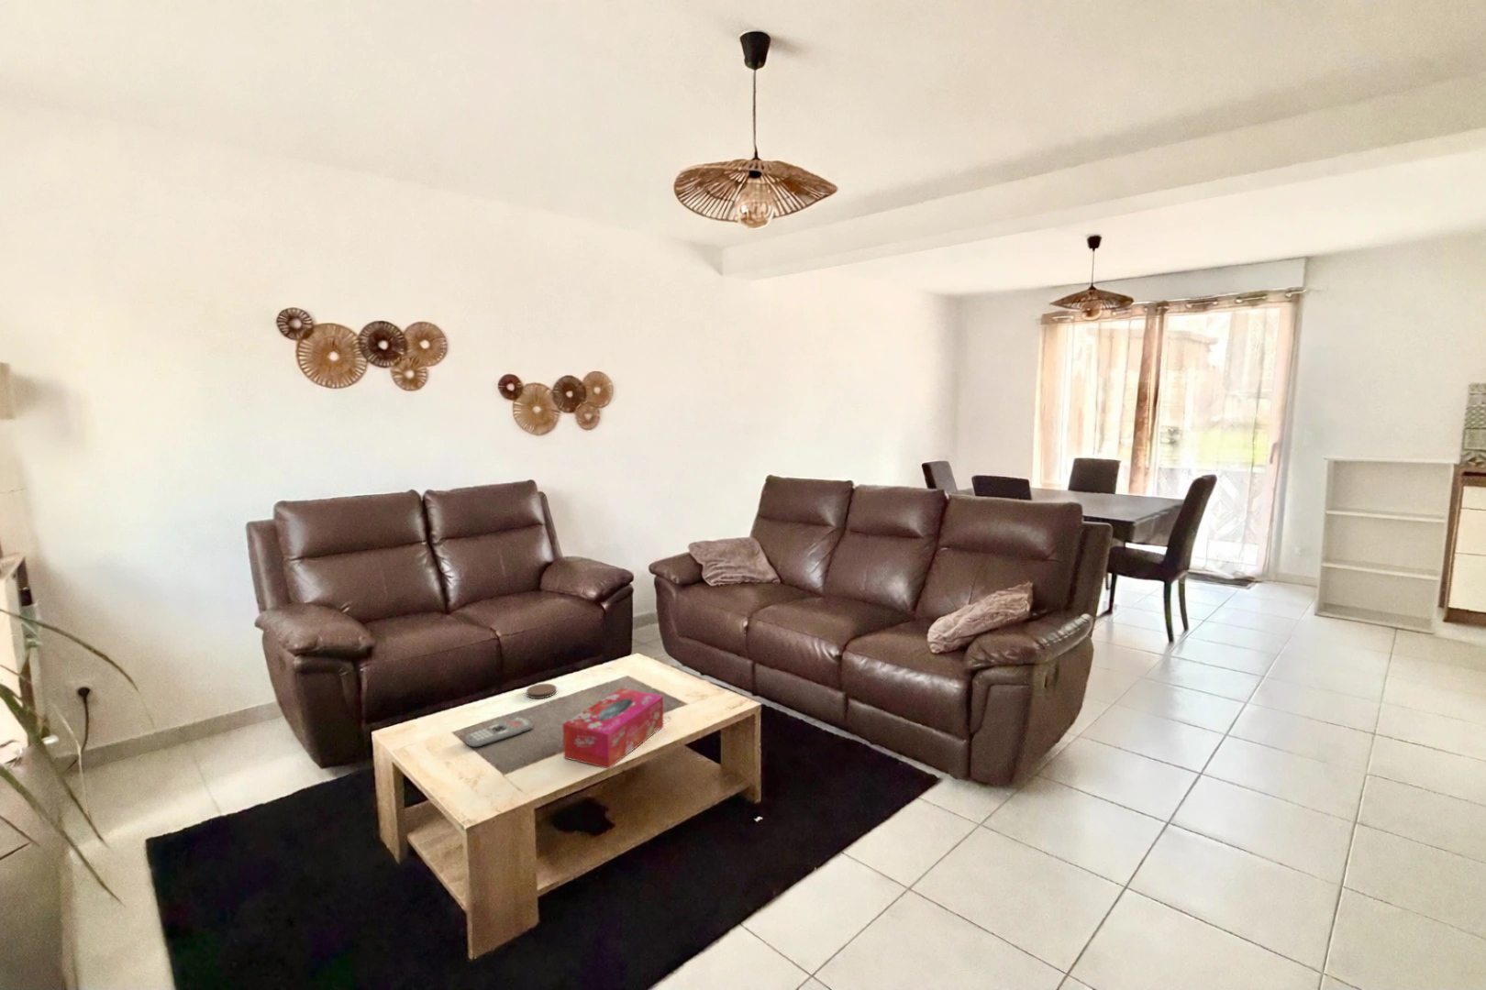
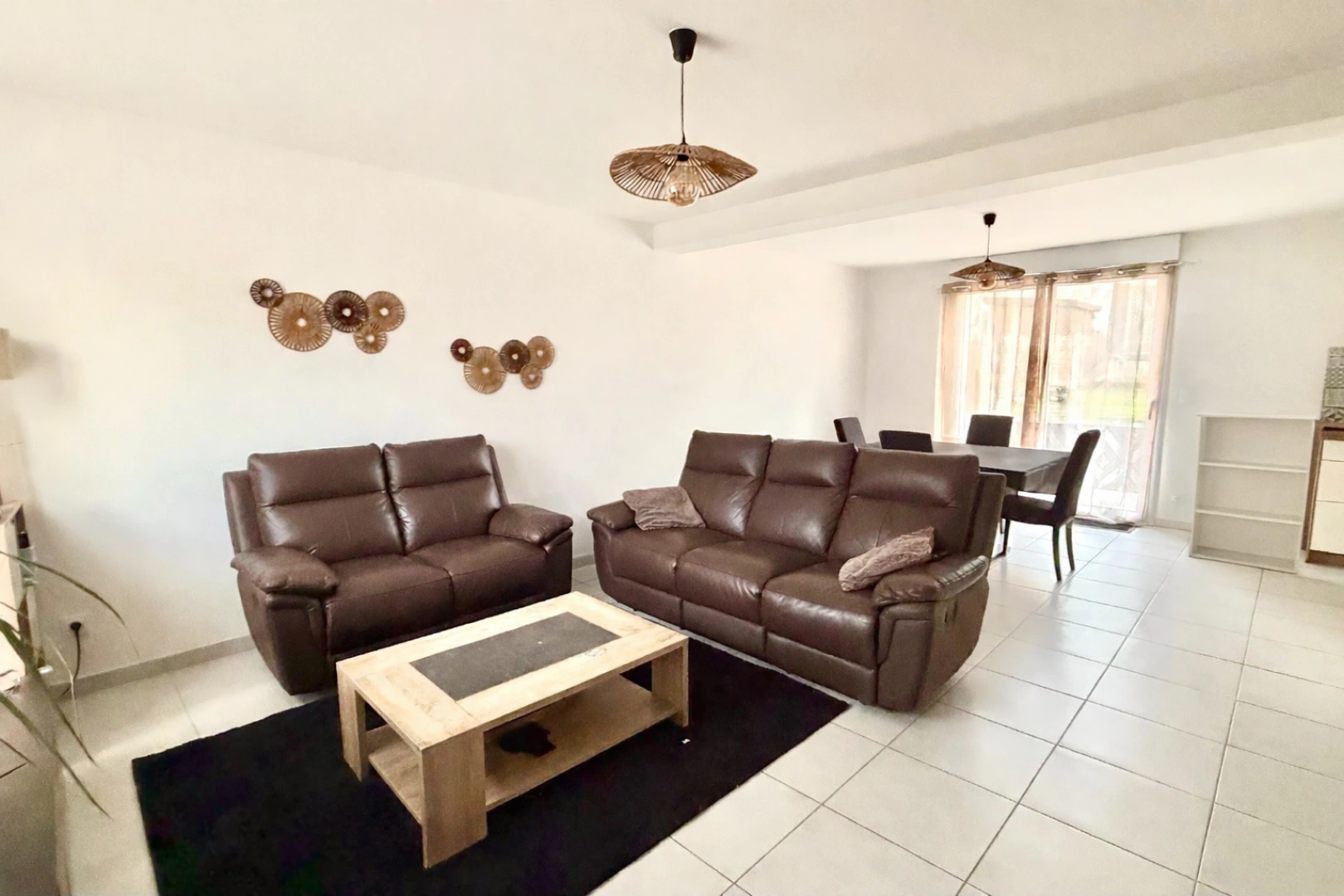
- tissue box (616, 725)
- coaster (541, 691)
- remote control (498, 731)
